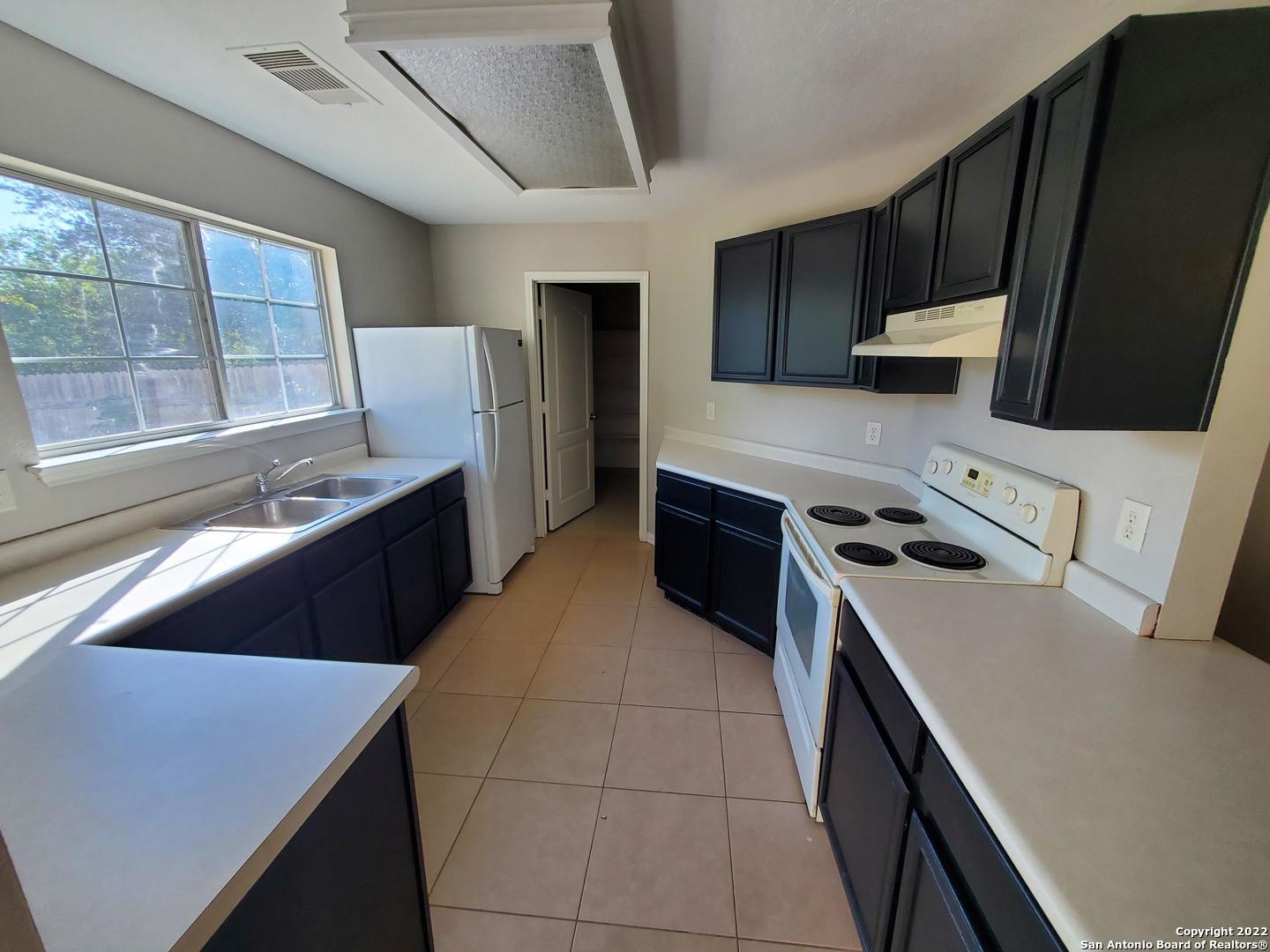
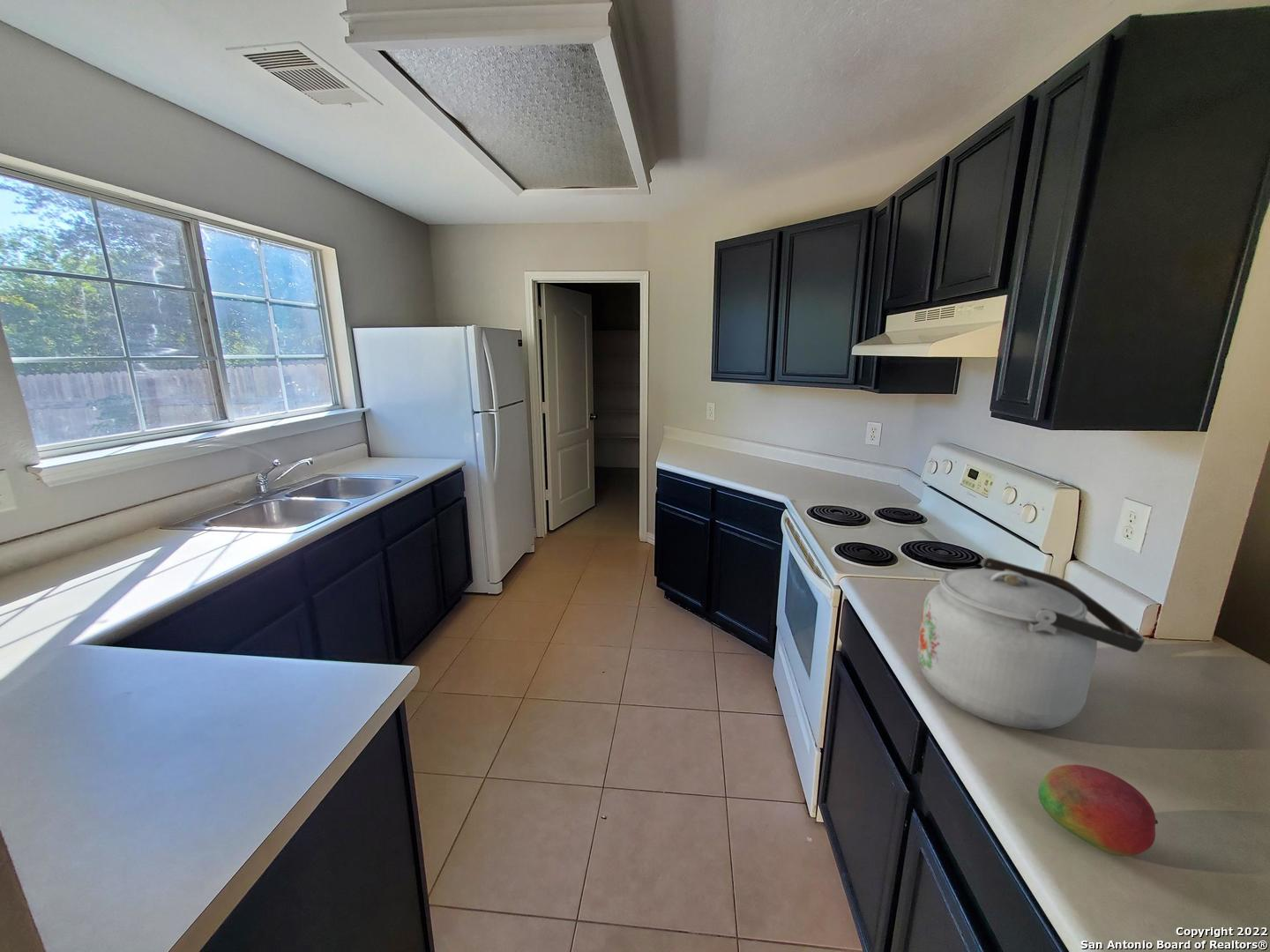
+ fruit (1094, 806)
+ kettle (999, 628)
